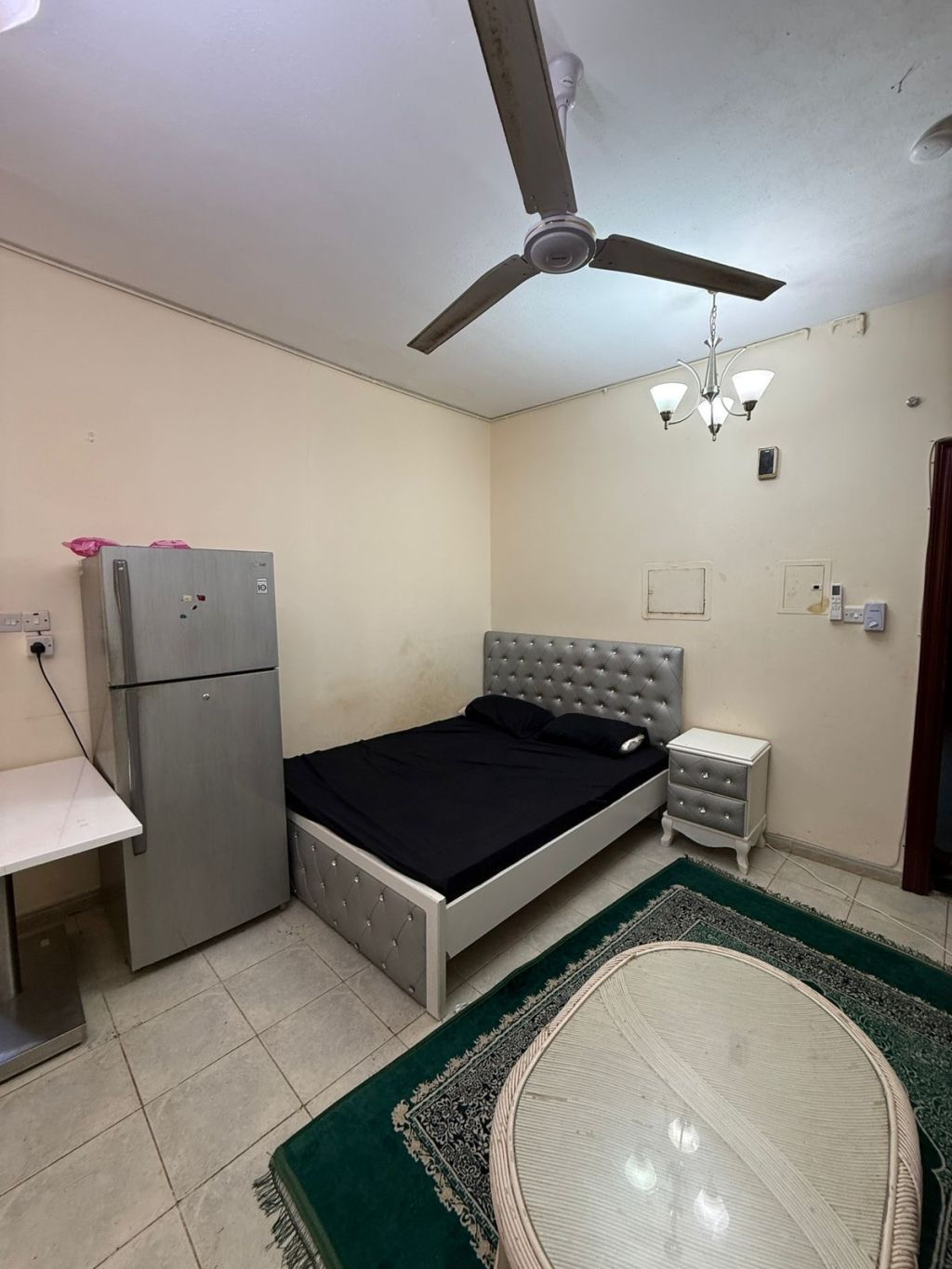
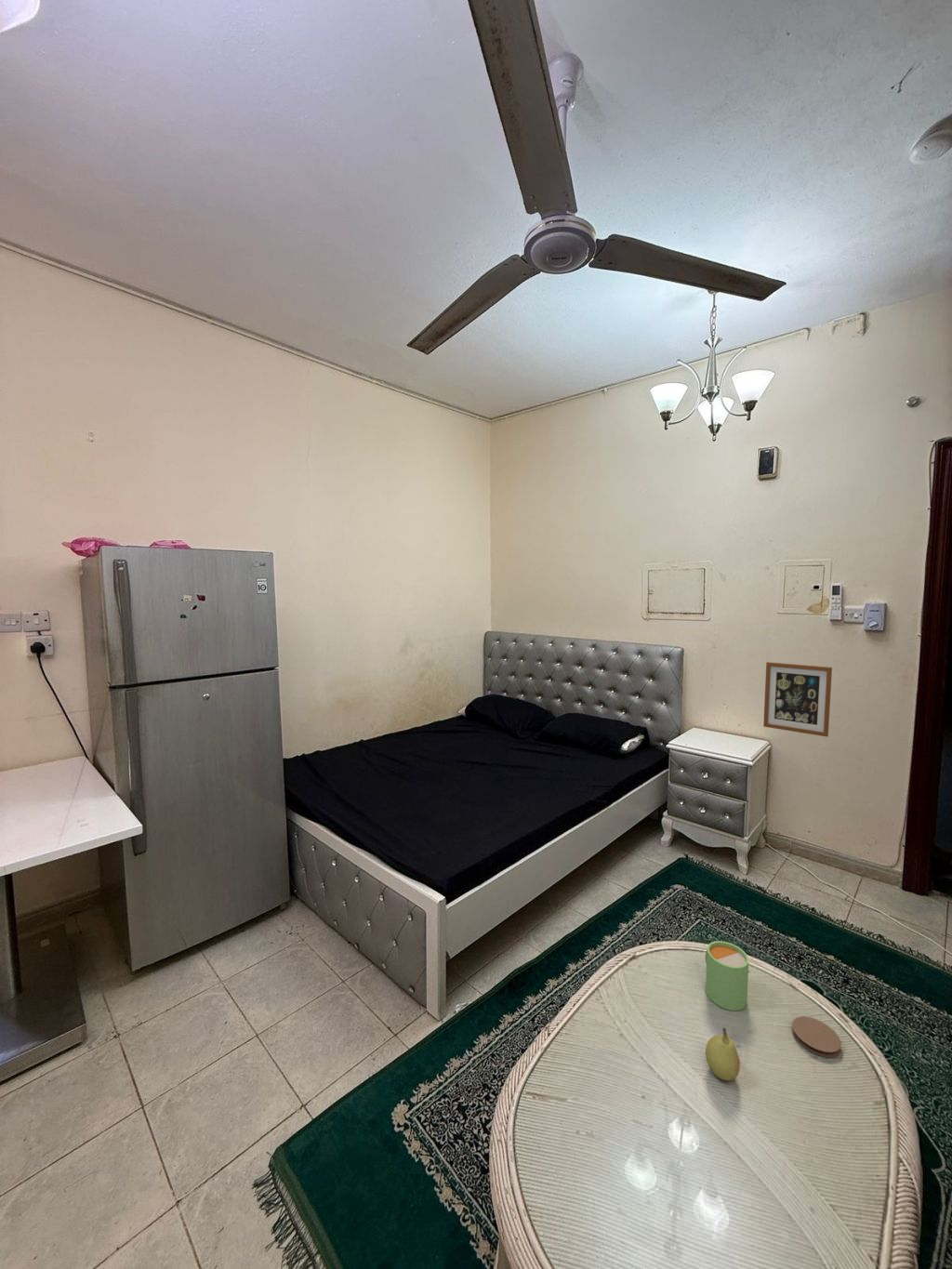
+ coaster (815, 1036)
+ mug (723, 971)
+ fruit (722, 1049)
+ wall art (796, 698)
